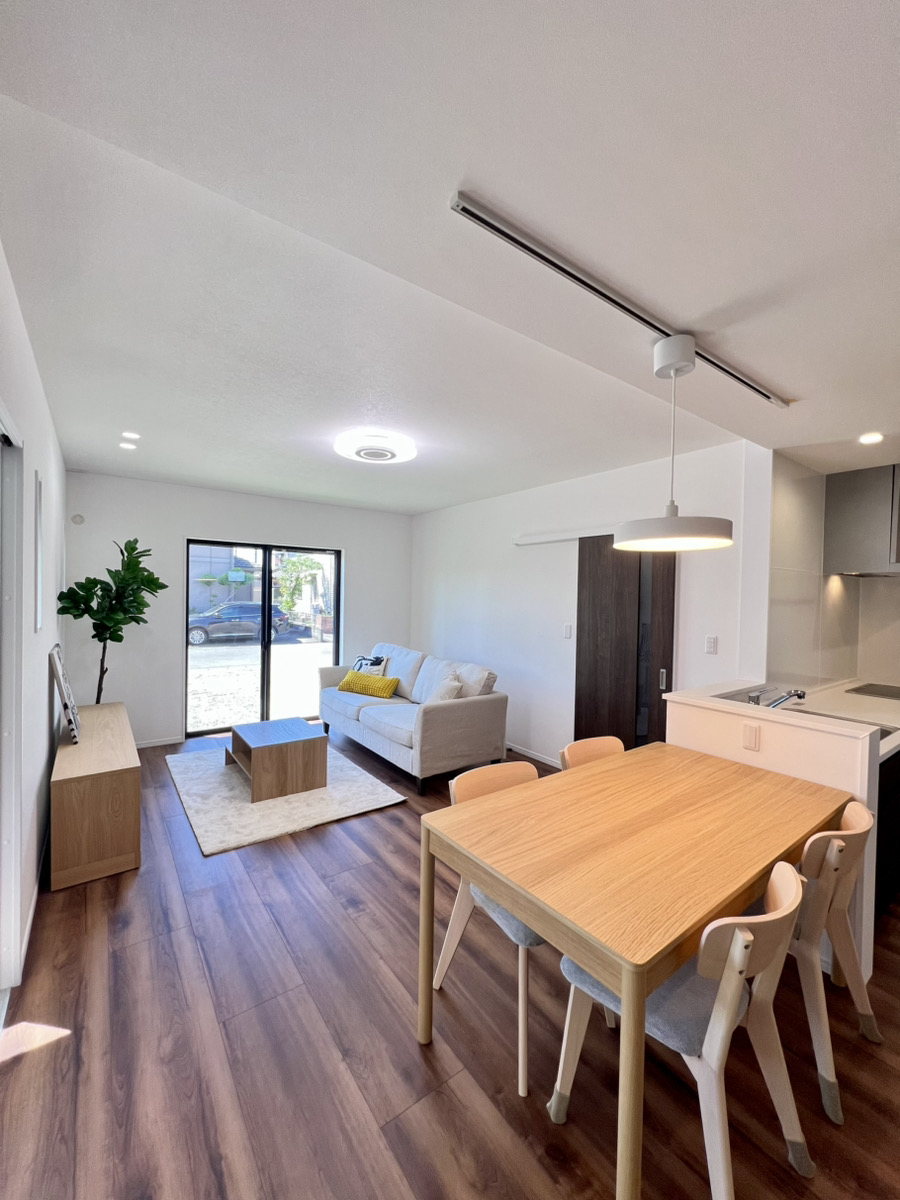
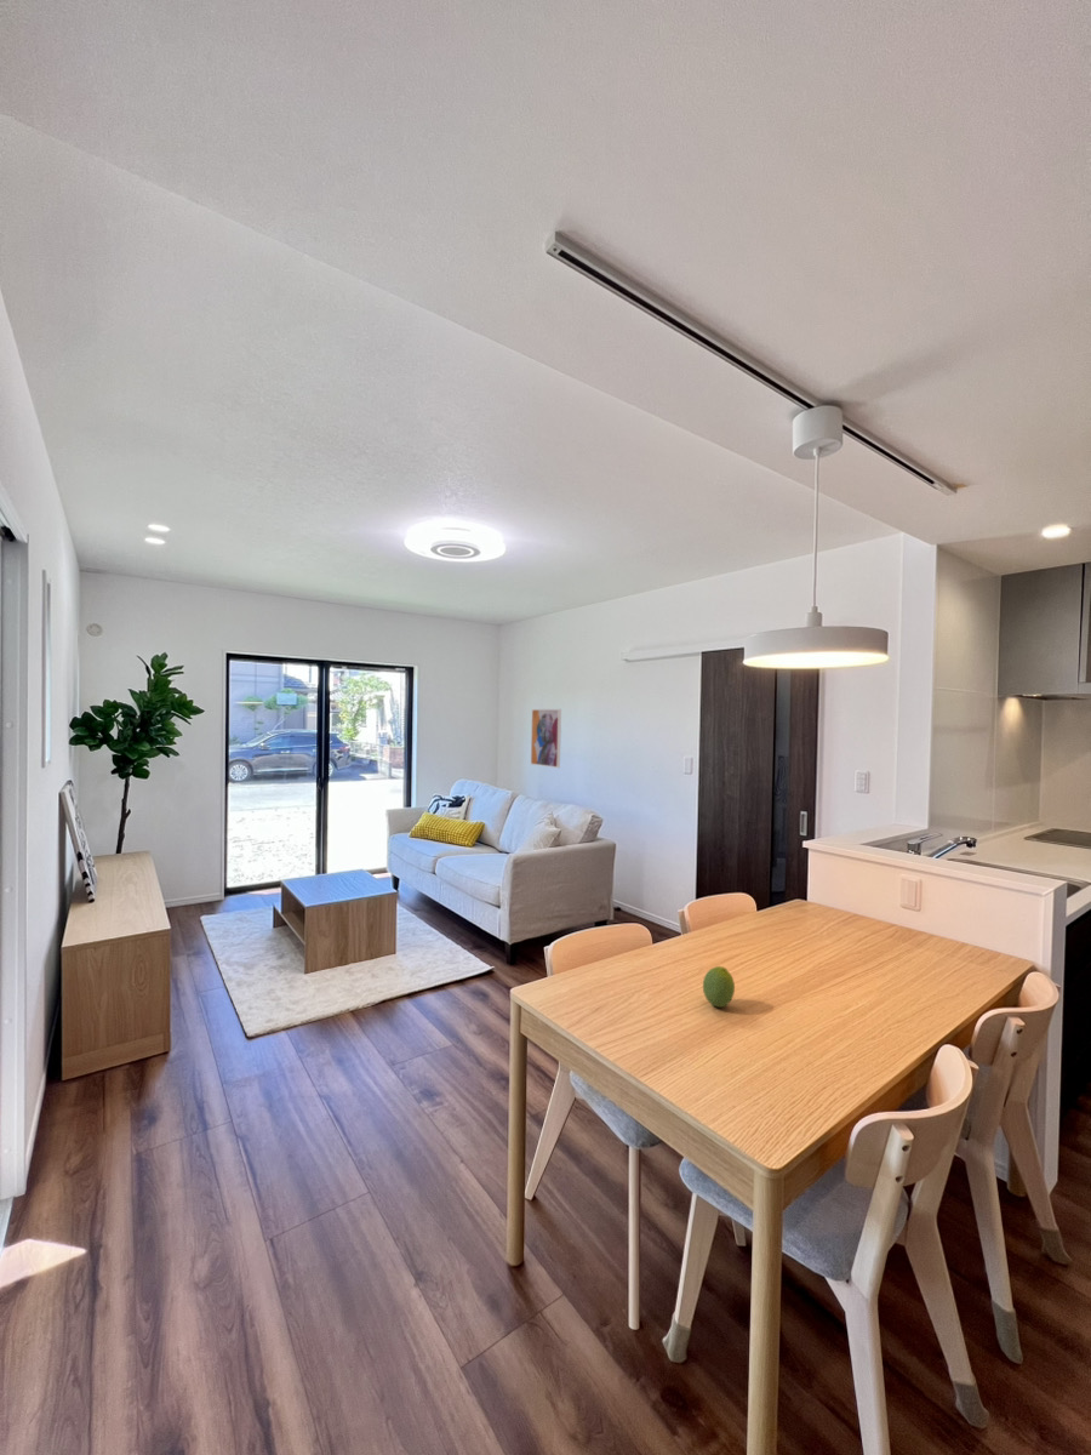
+ fruit (718, 986)
+ wall art (544, 737)
